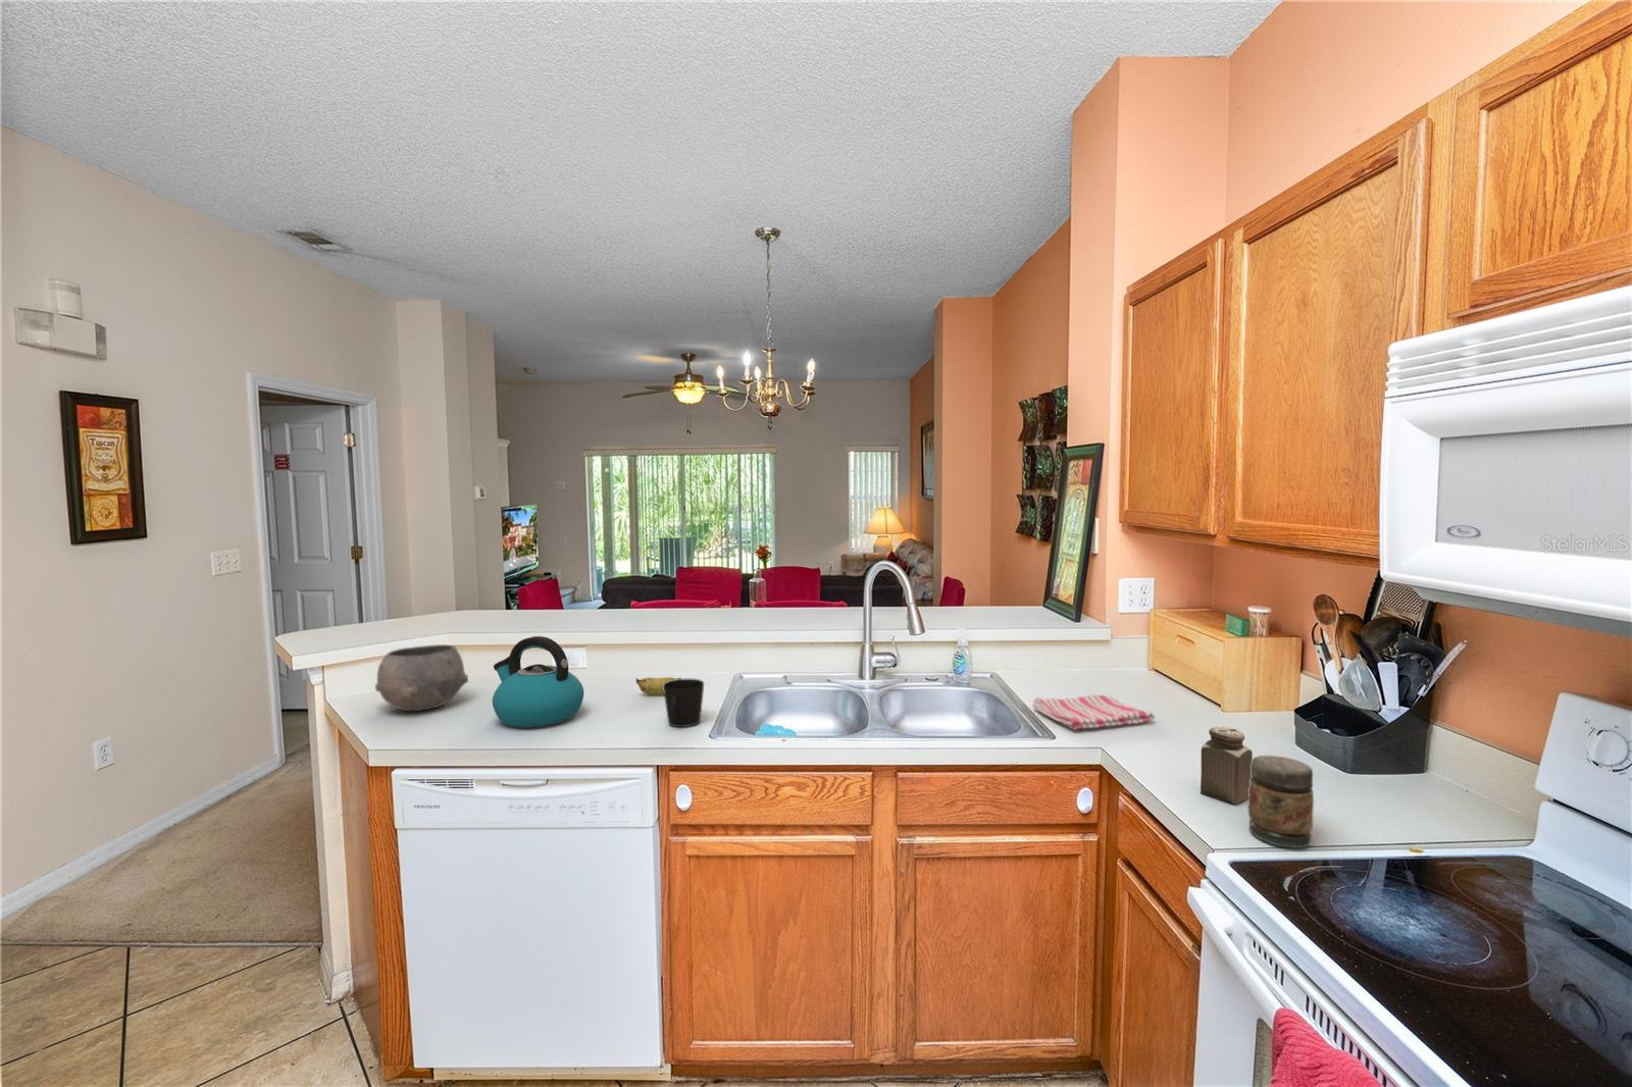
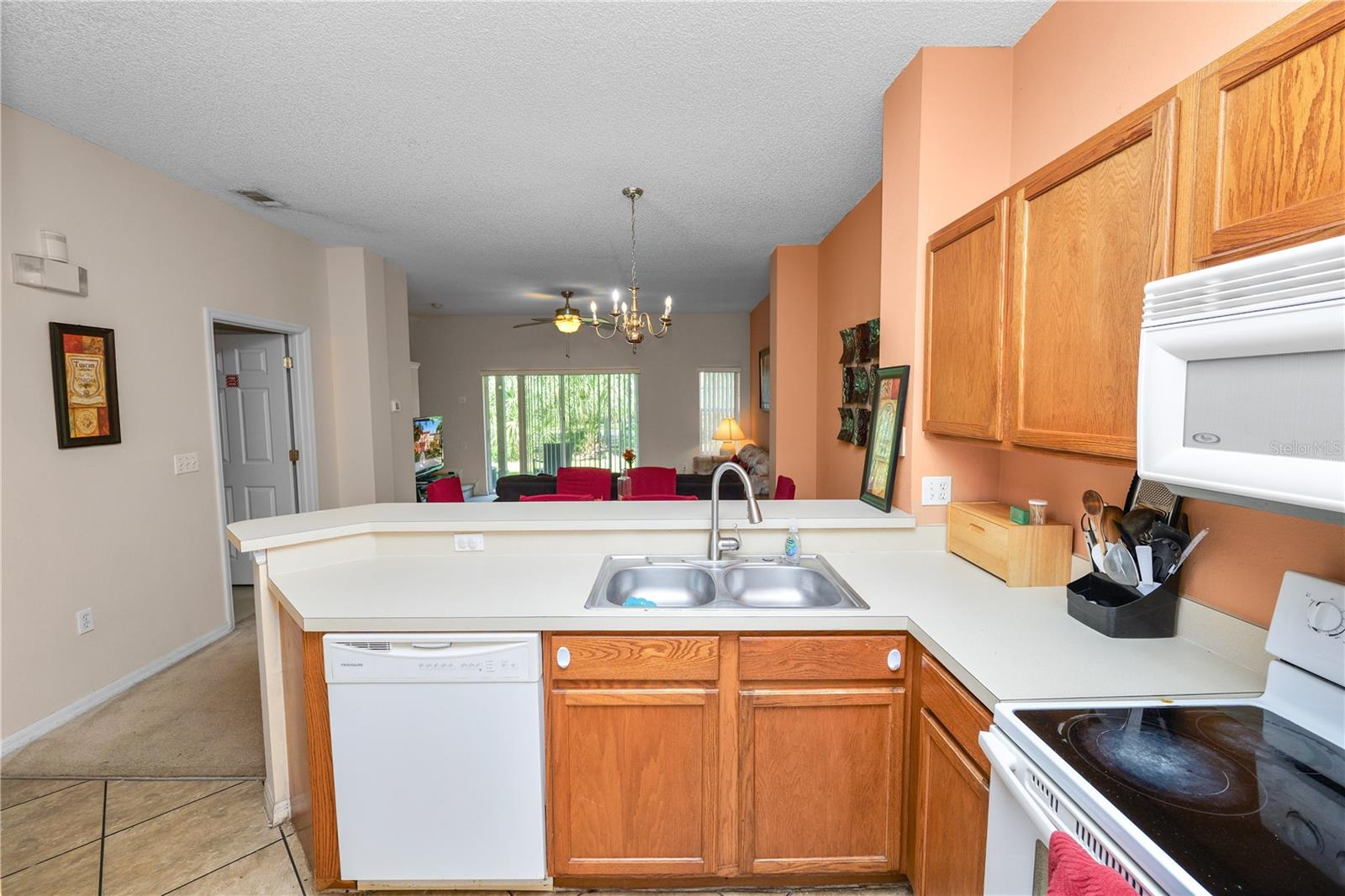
- dish towel (1091, 708)
- salt shaker (1226, 762)
- bowl (422, 677)
- banana (659, 685)
- jar (1280, 799)
- kettle (534, 676)
- cup (682, 704)
